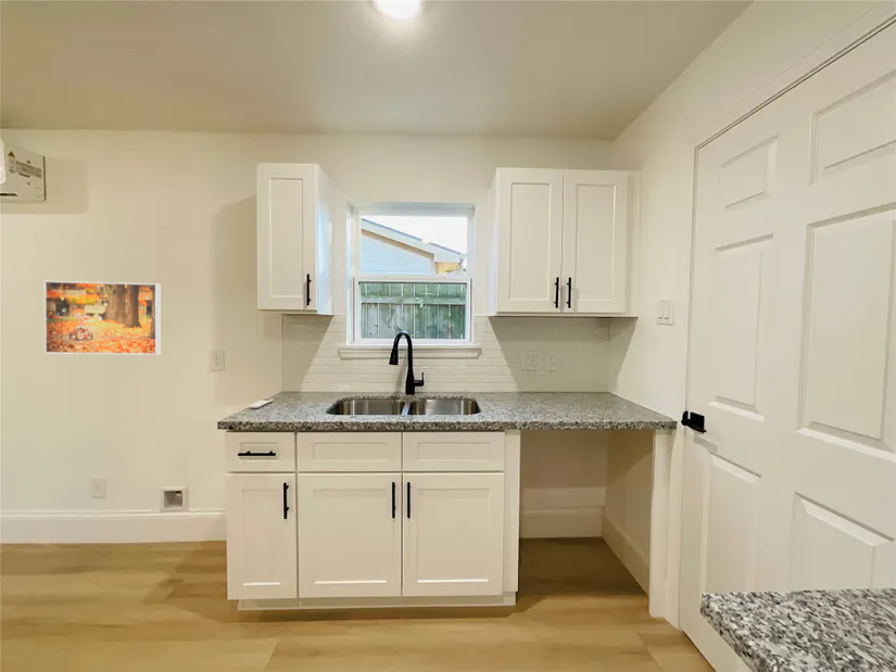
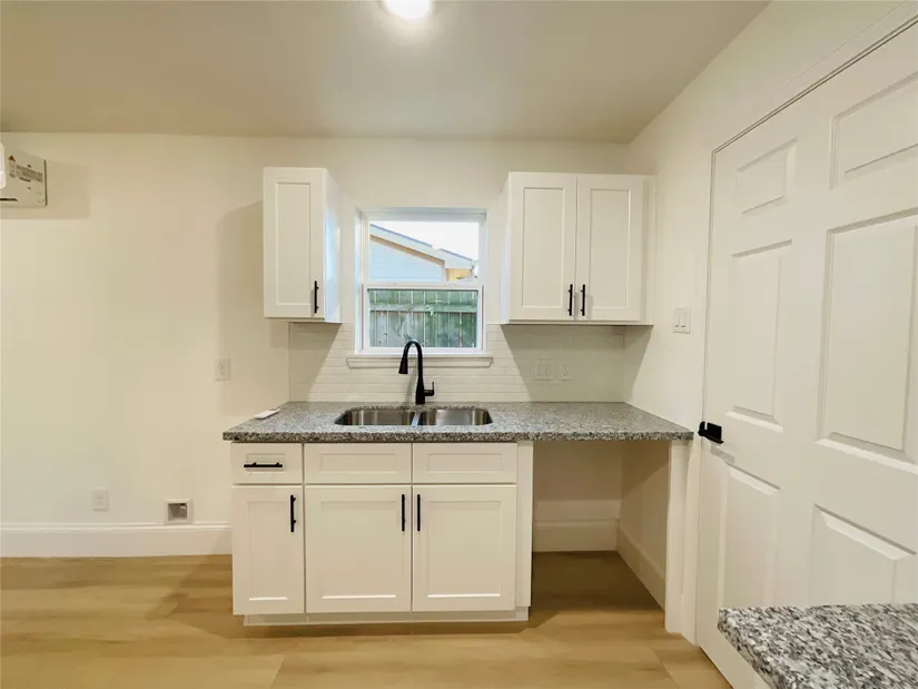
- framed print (103, 318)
